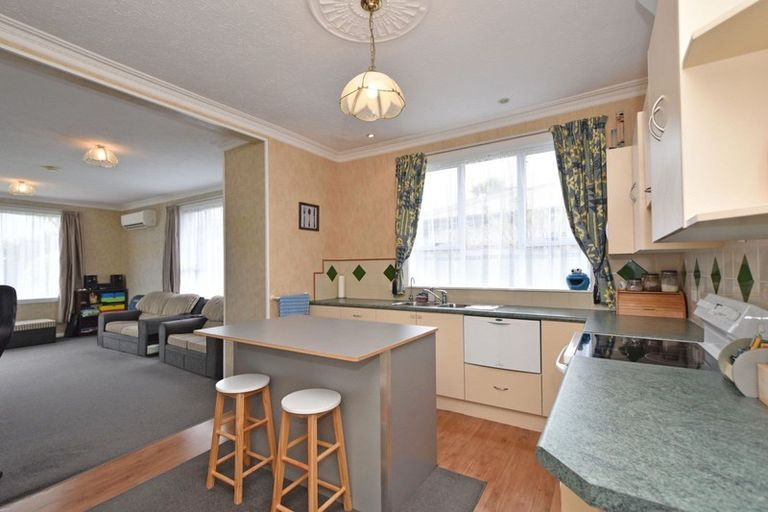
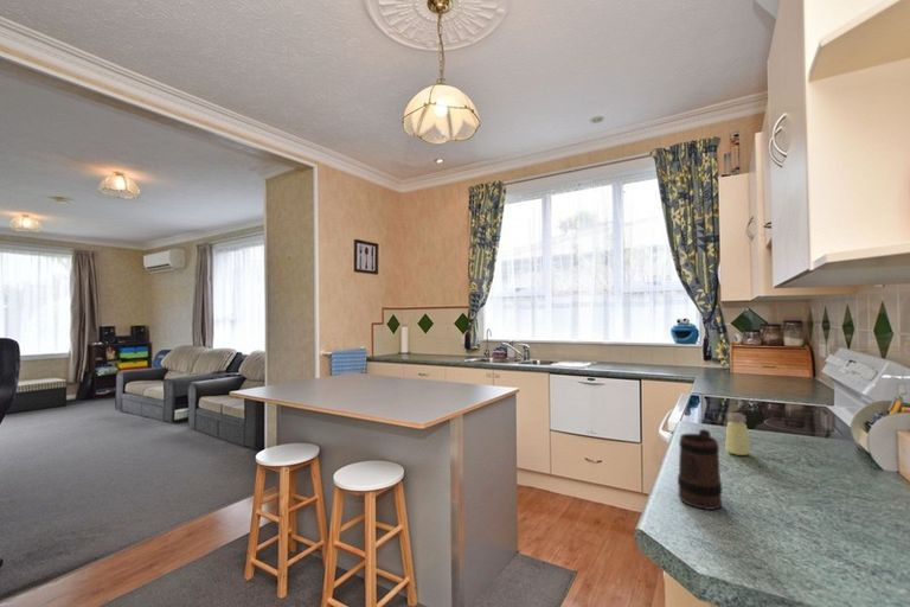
+ mug (700, 466)
+ saltshaker (737, 433)
